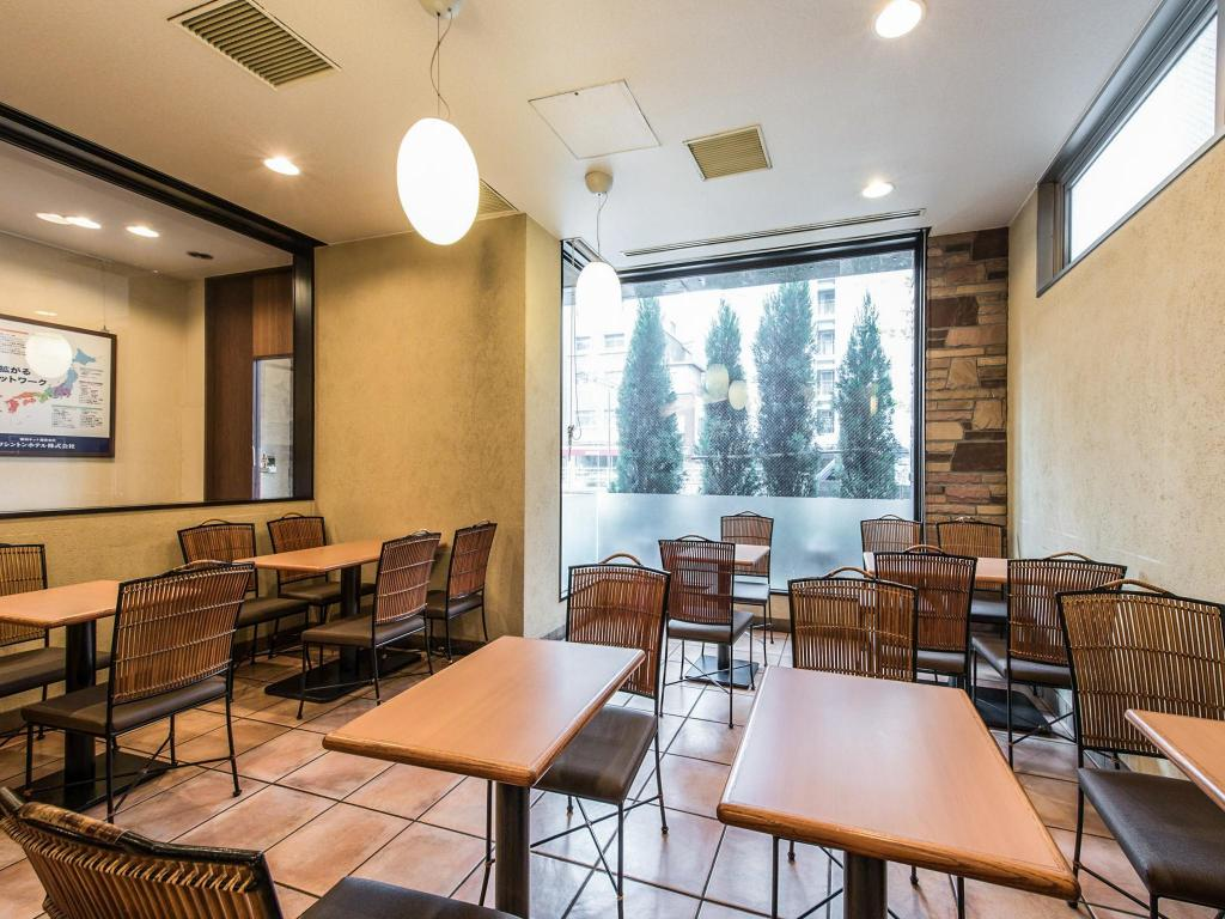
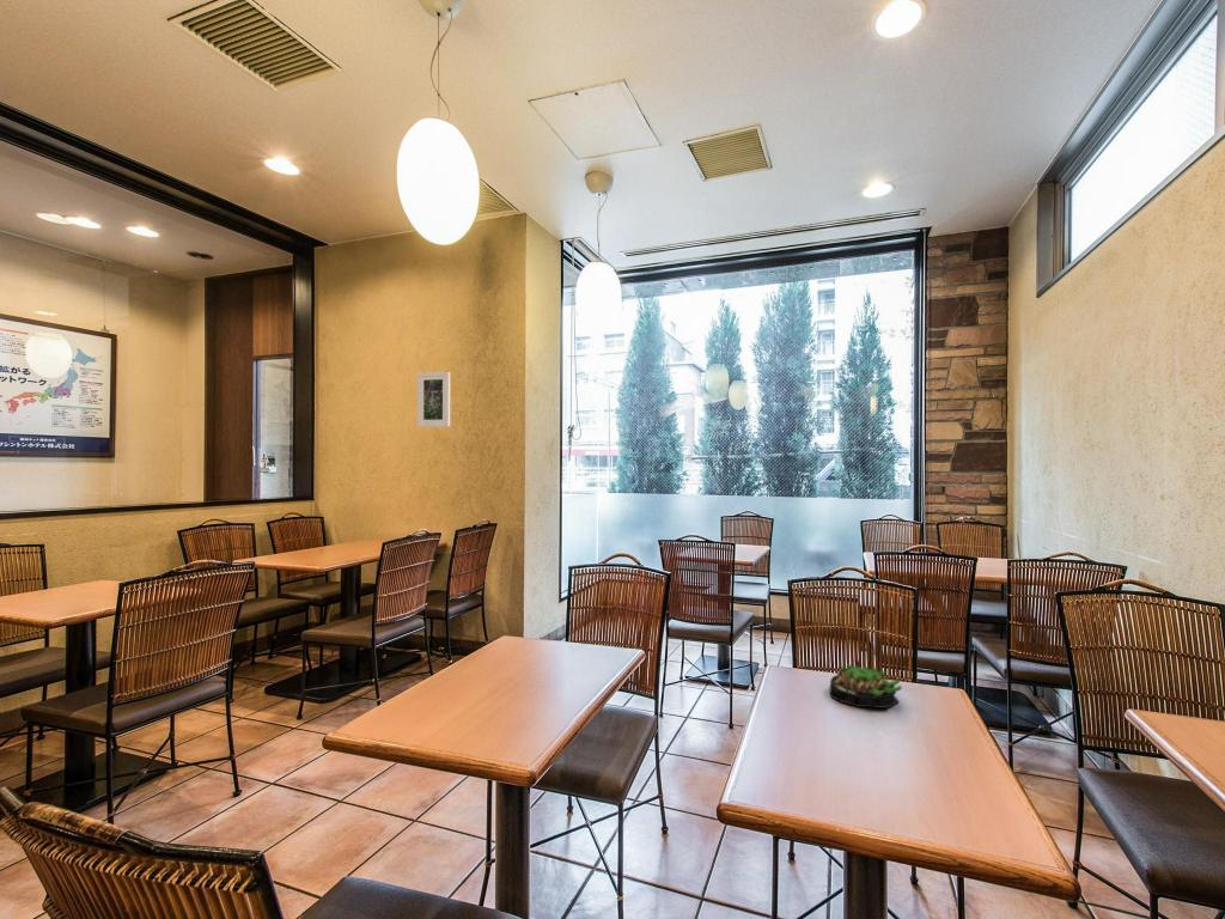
+ succulent plant (865, 682)
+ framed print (433, 400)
